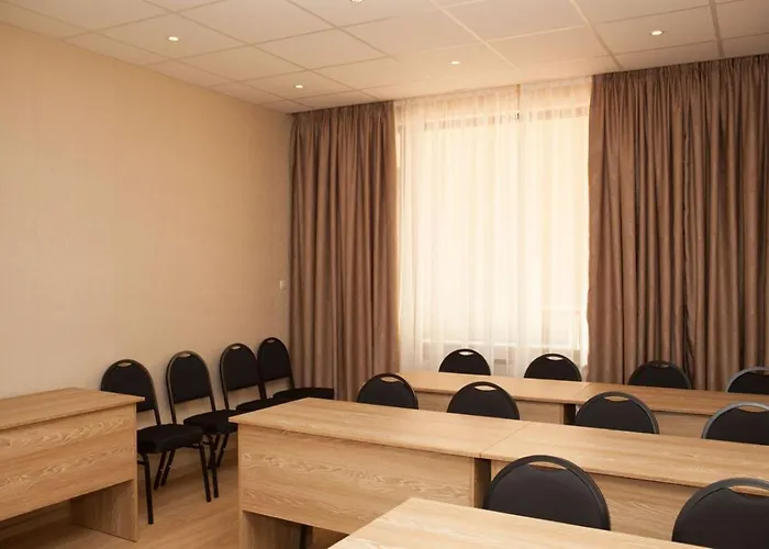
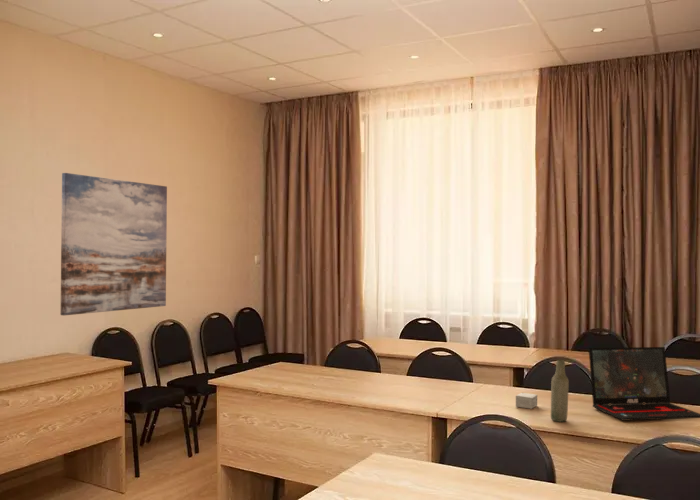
+ bottle (559, 390)
+ laptop (644, 382)
+ small box (526, 400)
+ wall art (118, 245)
